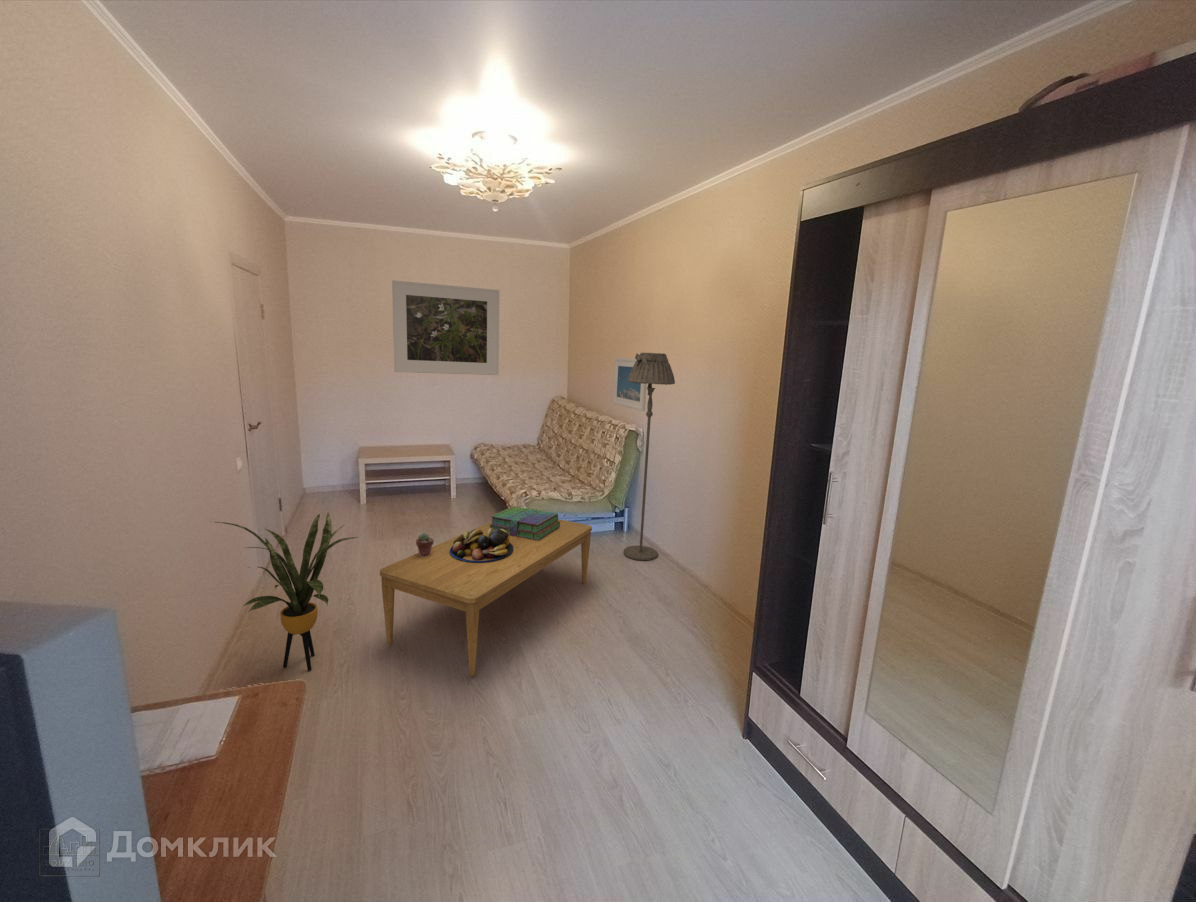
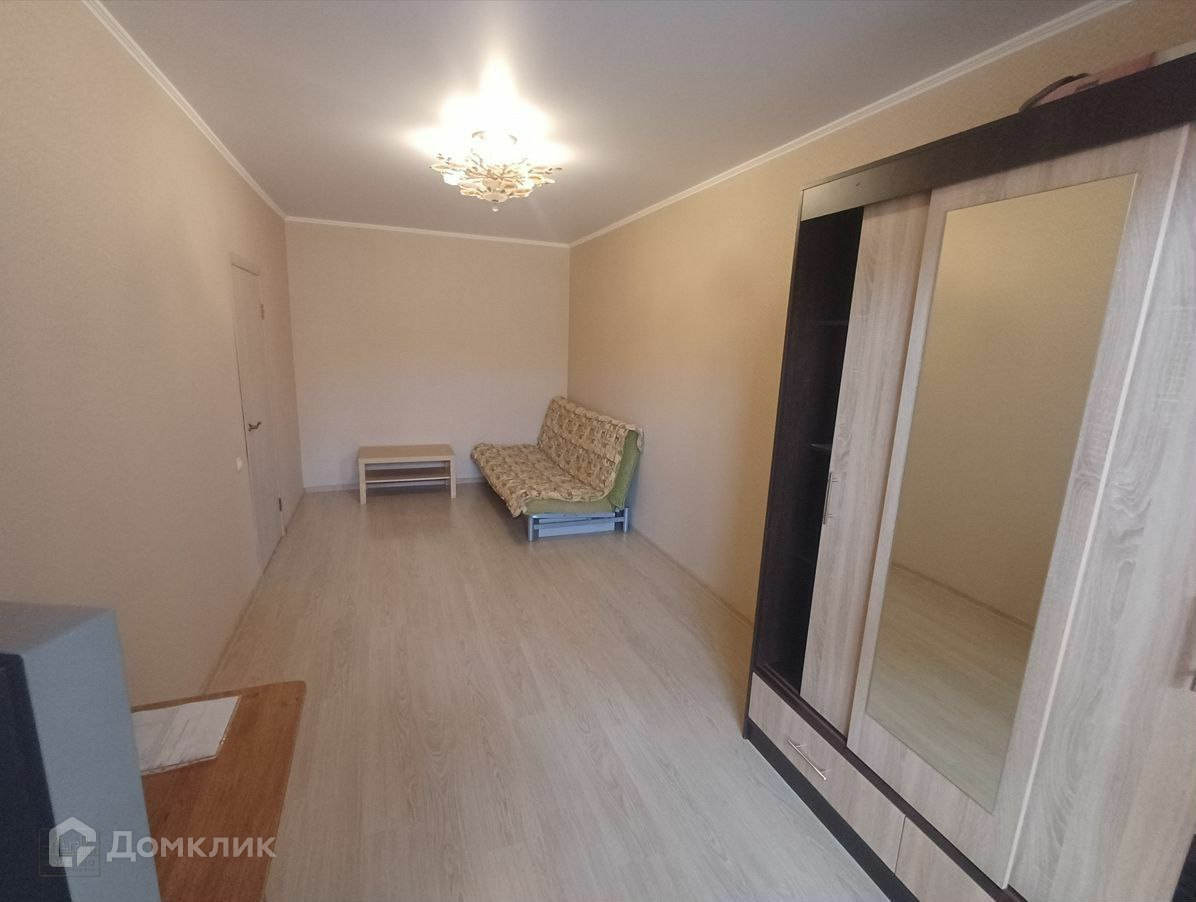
- floor lamp (646, 456)
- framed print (629, 383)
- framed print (447, 330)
- house plant (292, 590)
- fruit bowl (481, 539)
- stack of books (525, 521)
- coffee table (499, 578)
- potted succulent (424, 543)
